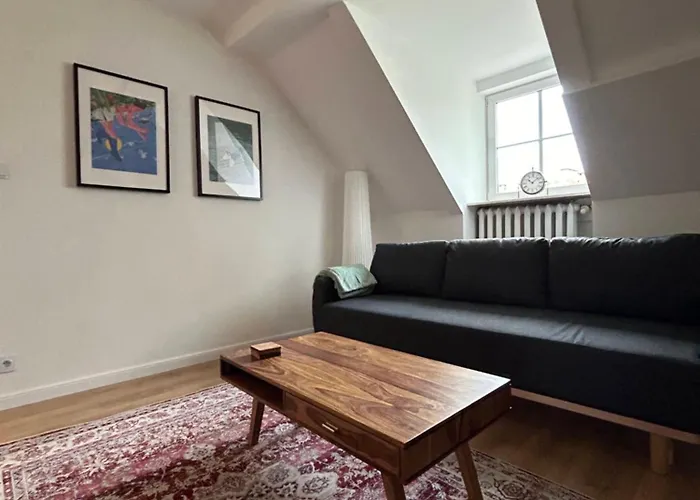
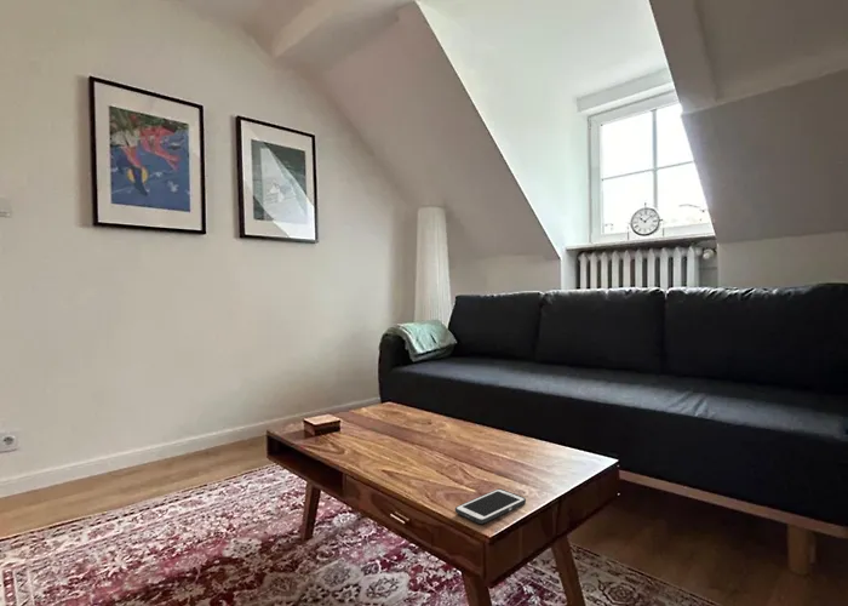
+ cell phone (491, 504)
